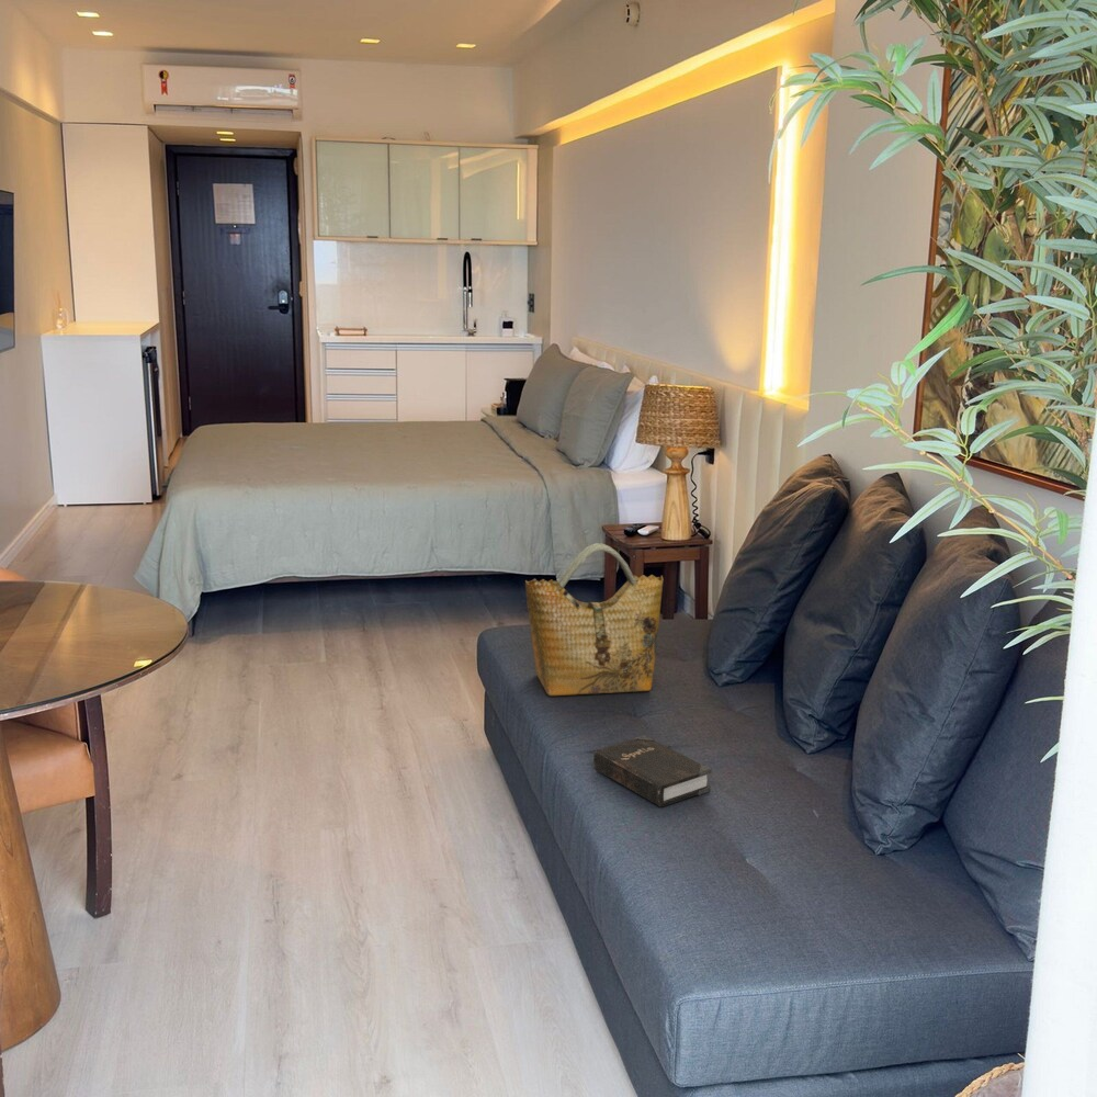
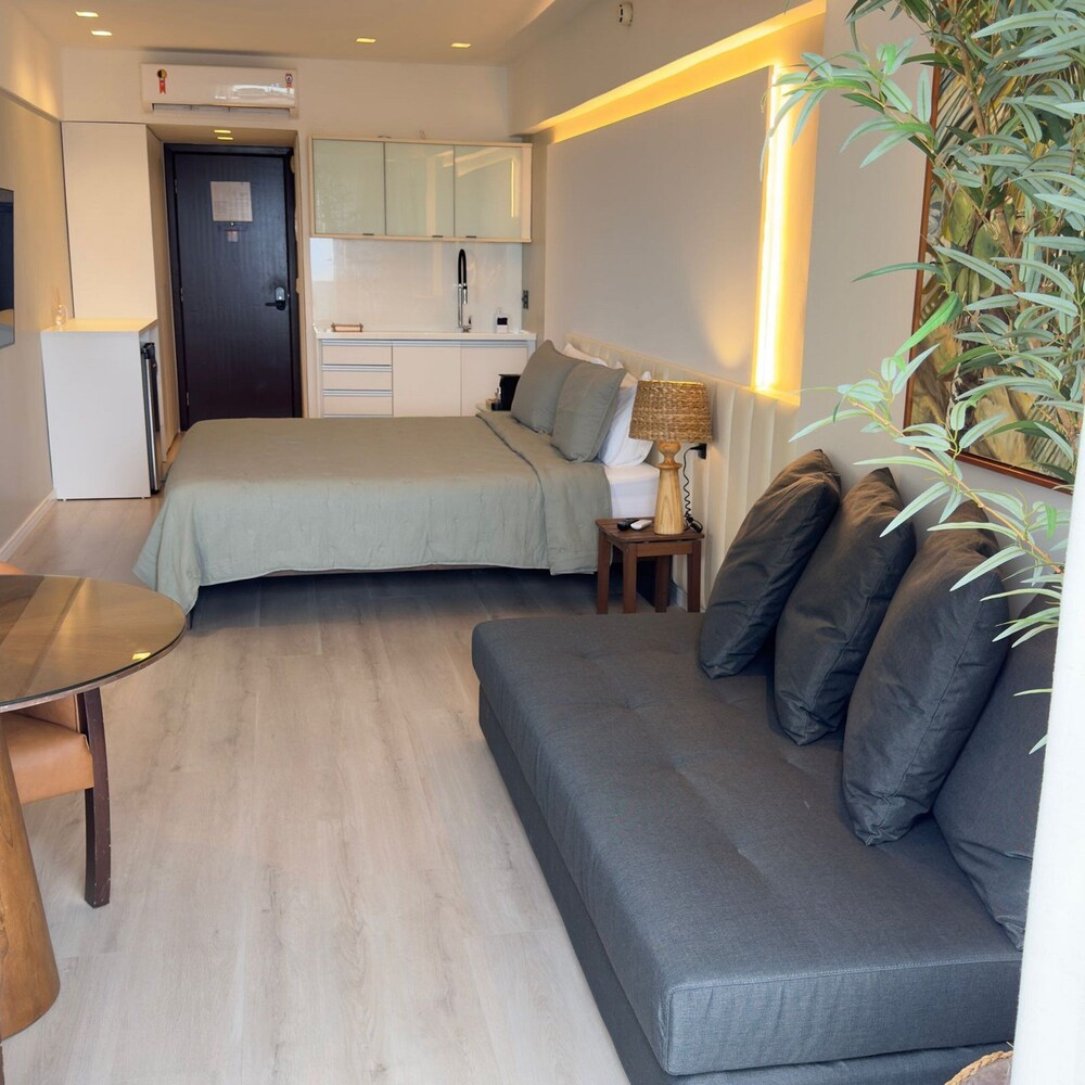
- hardback book (651, 769)
- grocery bag (593, 614)
